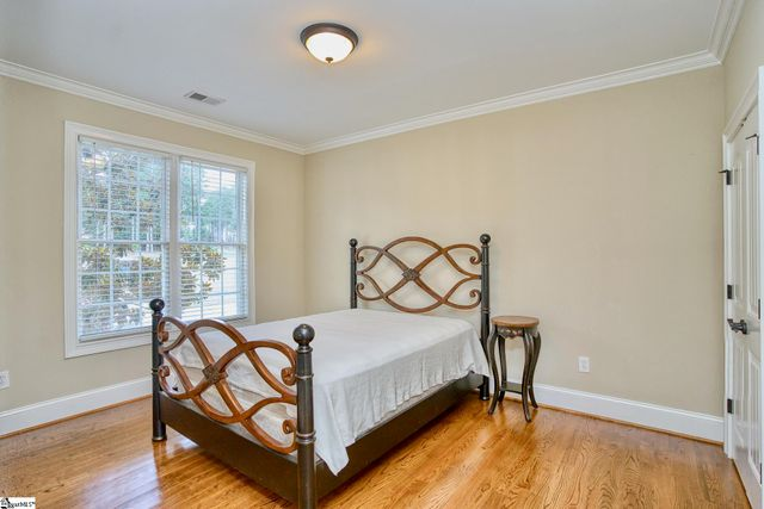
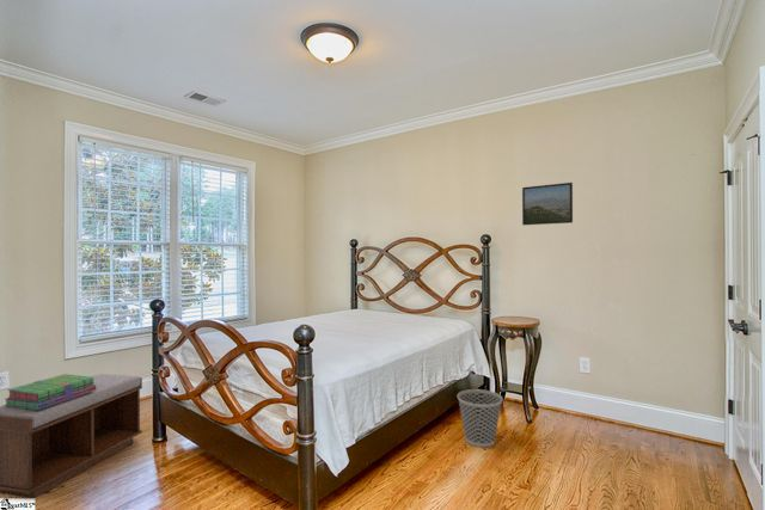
+ bench (71, 426)
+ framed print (546, 204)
+ wastebasket (479, 418)
+ stack of books (53, 389)
